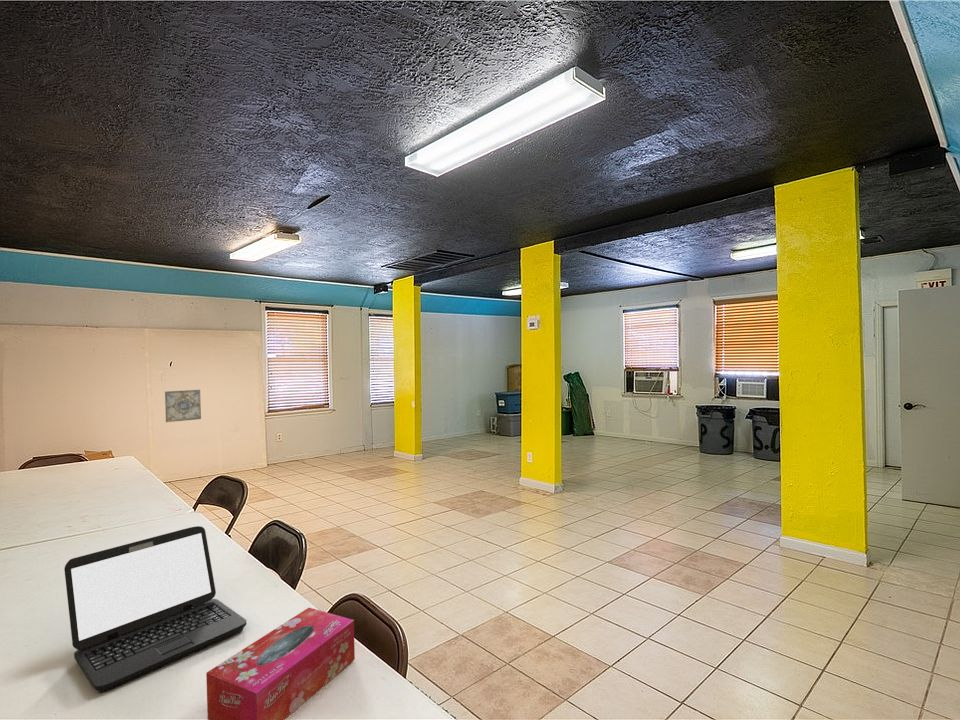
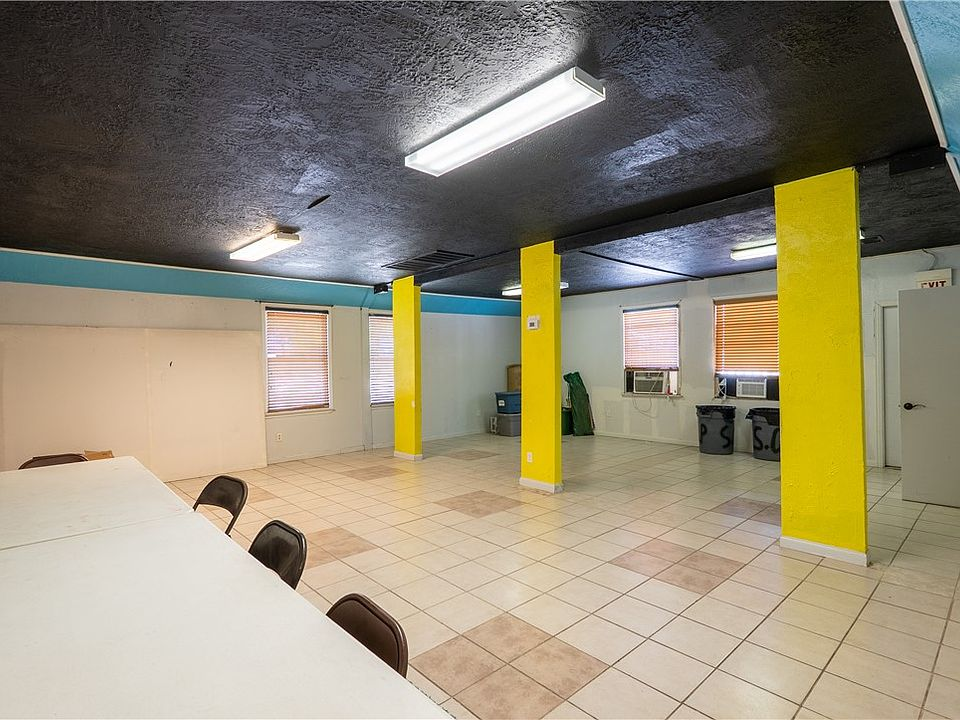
- tissue box (286, 665)
- laptop (159, 596)
- wall art (183, 405)
